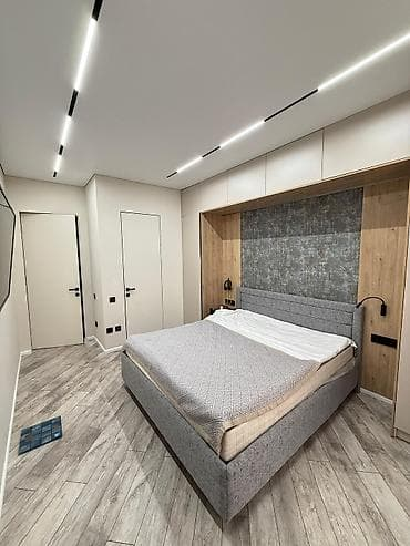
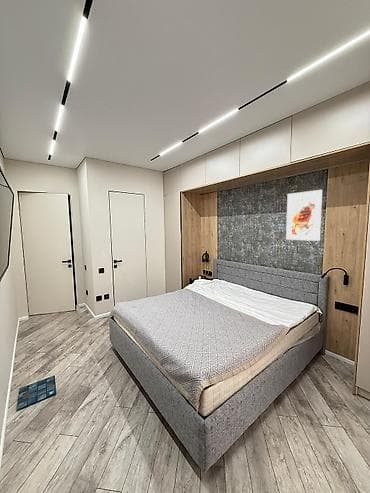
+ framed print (303, 216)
